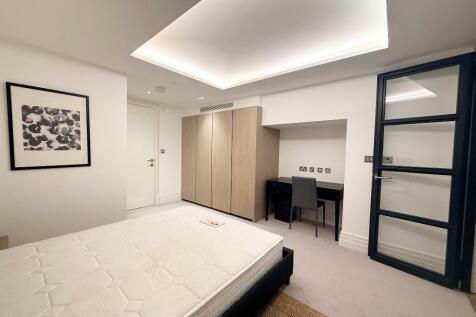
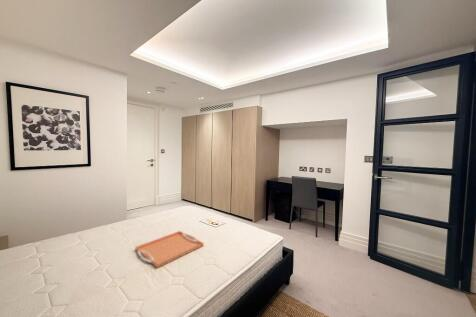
+ serving tray (170, 246)
